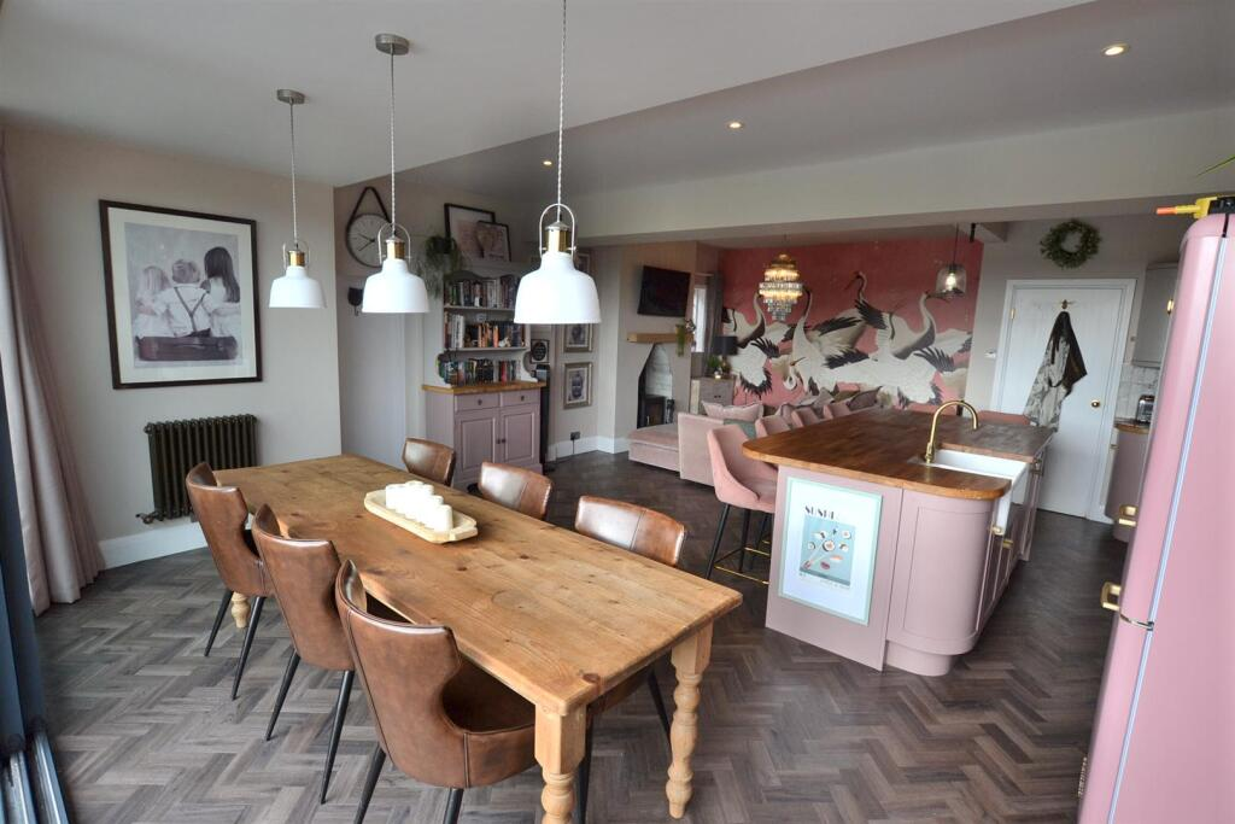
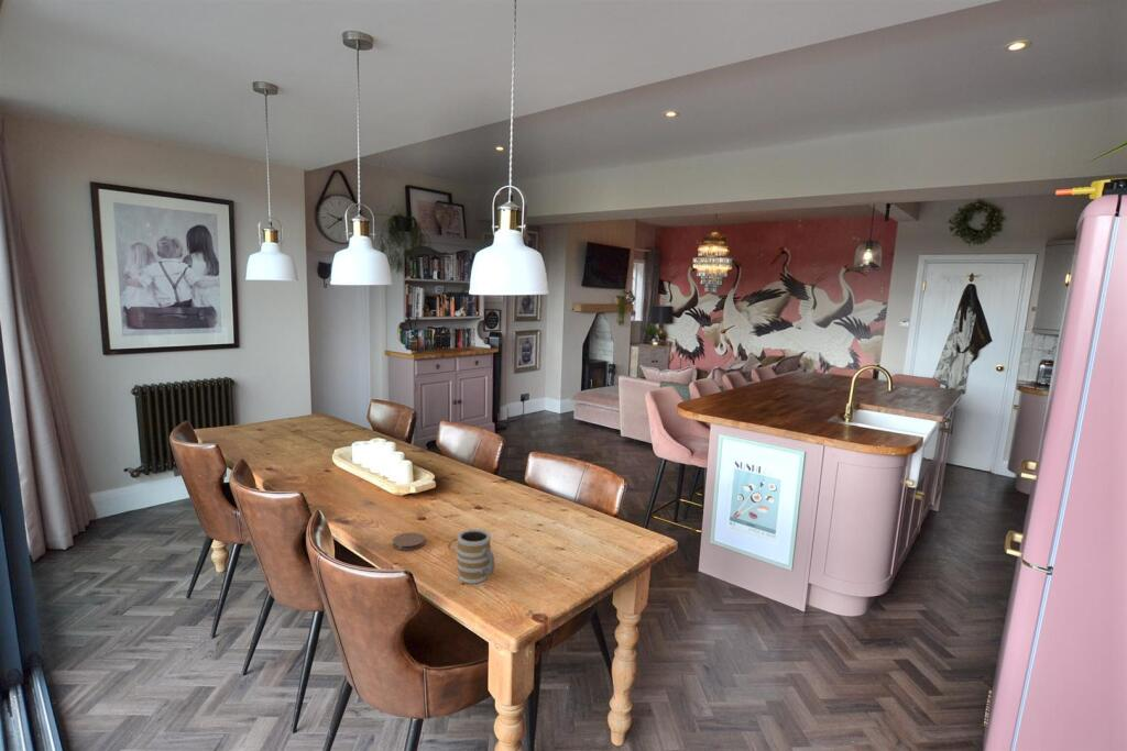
+ coaster (408, 541)
+ mug (477, 557)
